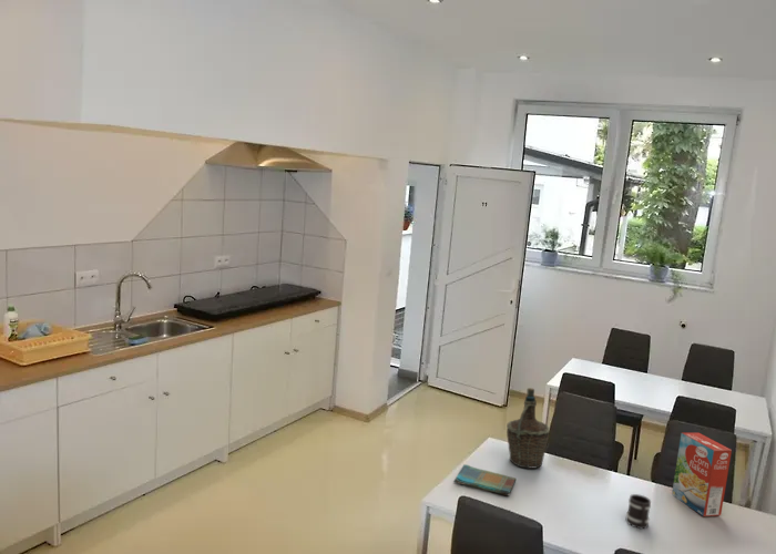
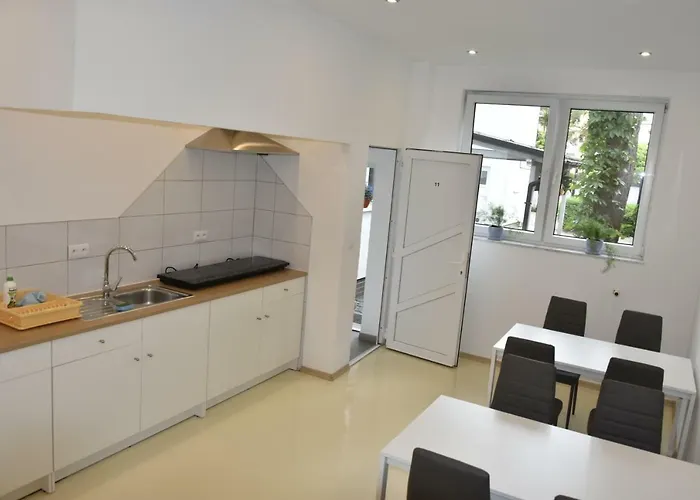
- mug (640, 513)
- cereal box (701, 472)
- bottle (528, 425)
- dish towel (484, 479)
